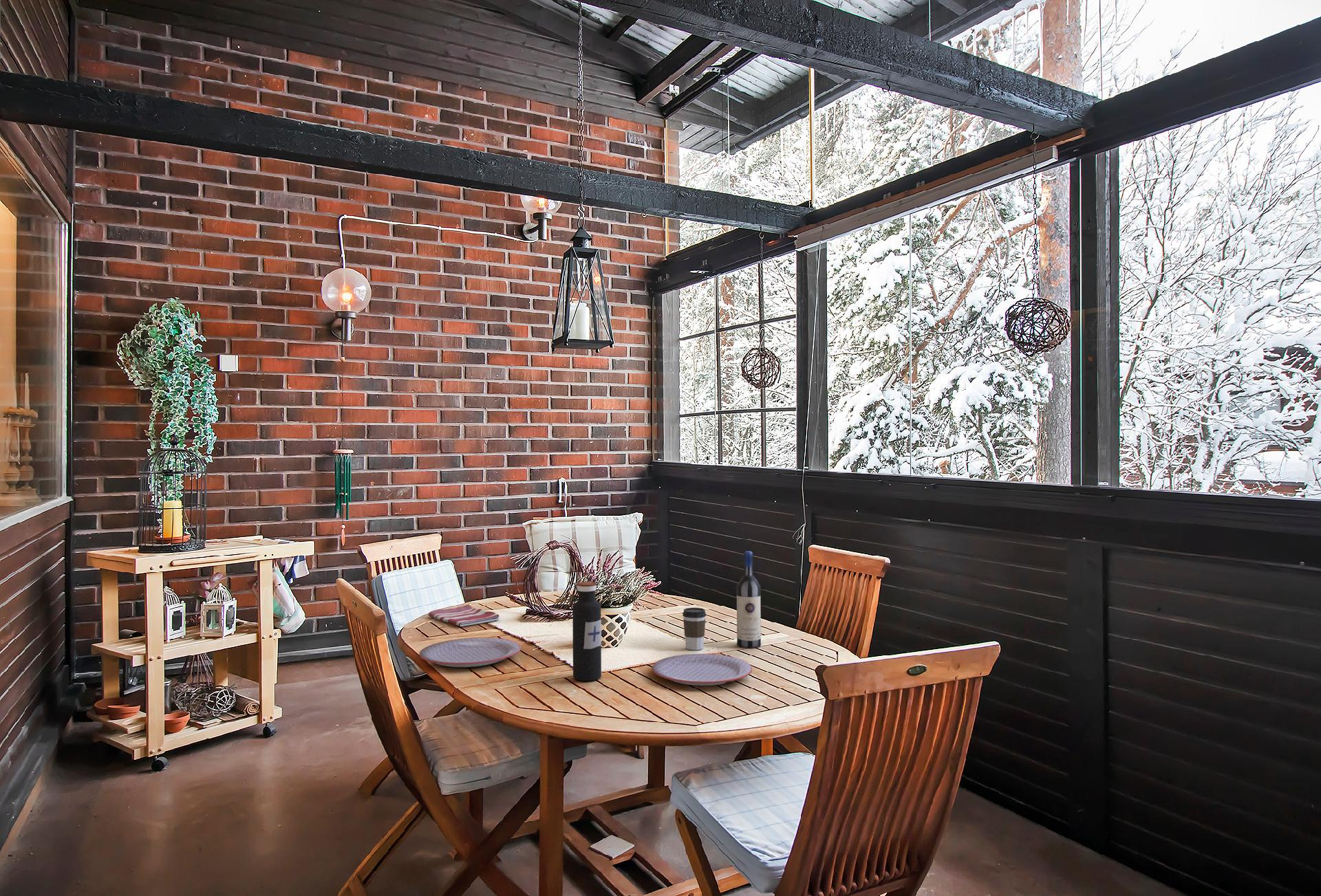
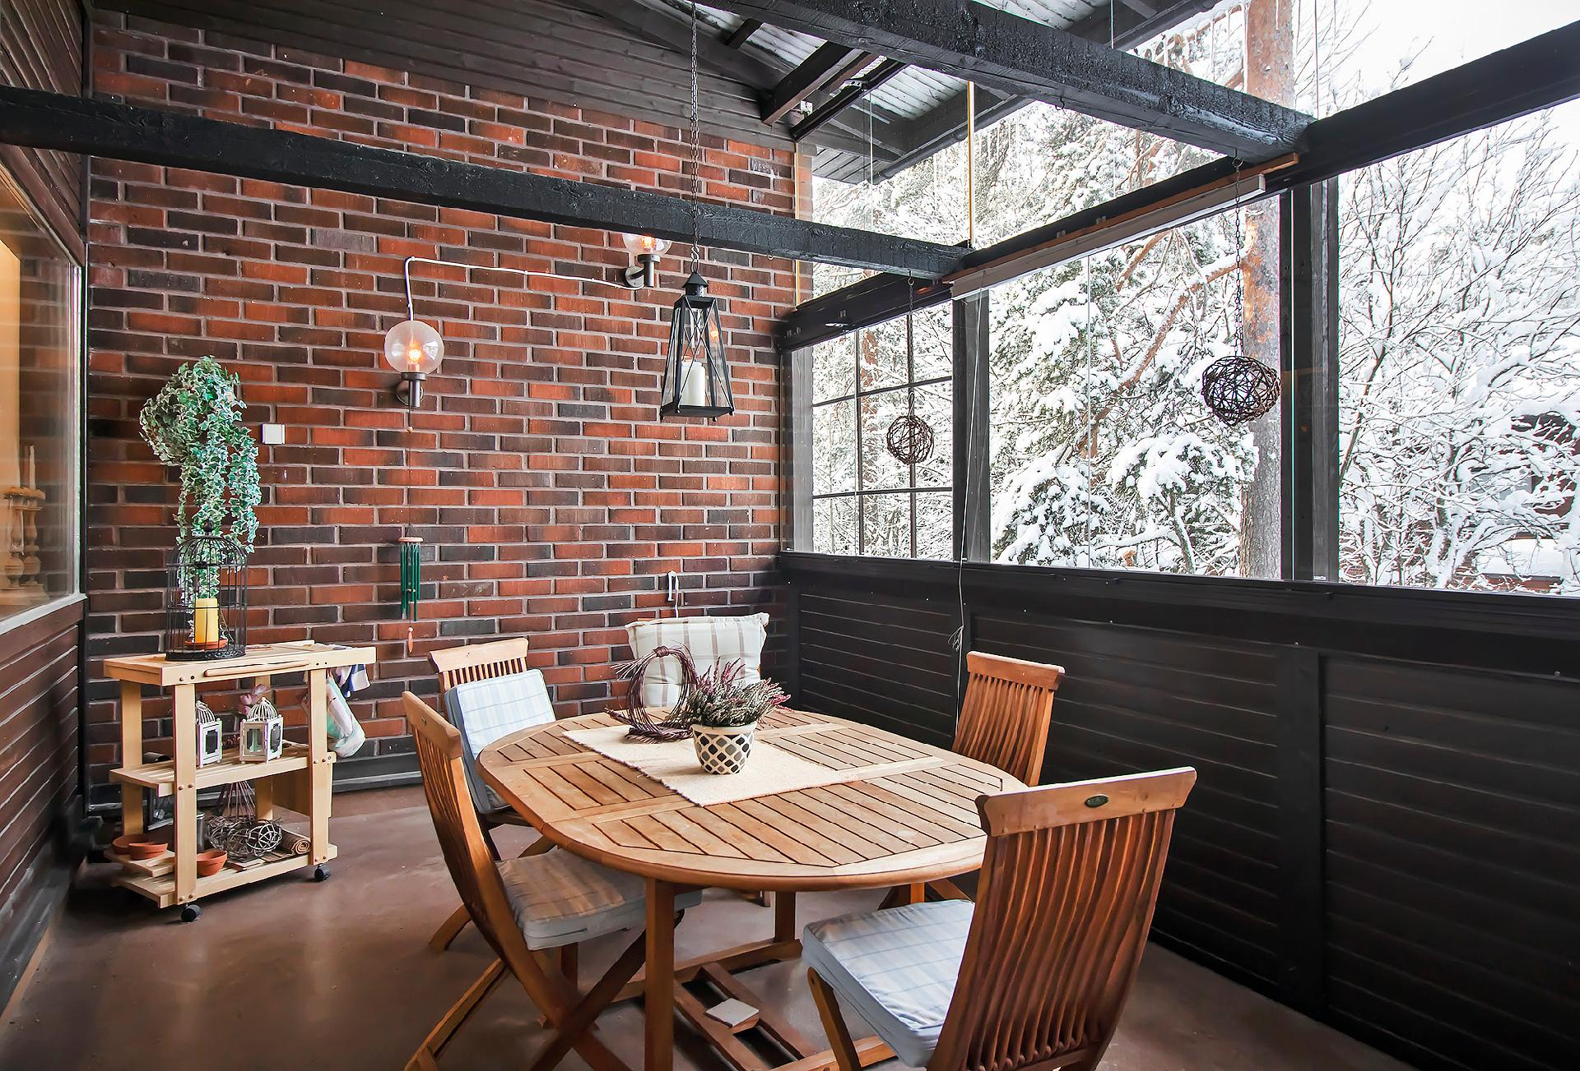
- coffee cup (694, 629)
- water bottle (587, 630)
- plate (471, 653)
- wine bottle (749, 598)
- plate (702, 670)
- dish towel (464, 615)
